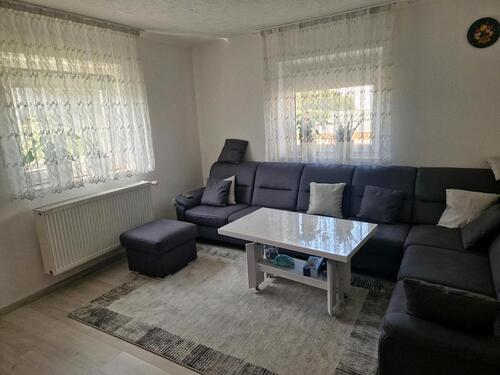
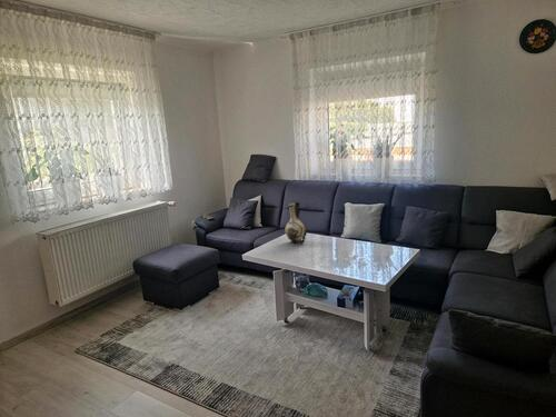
+ decorative vase (292, 222)
